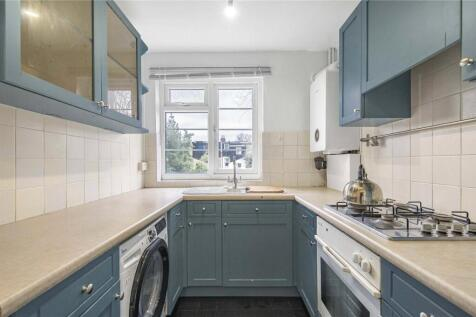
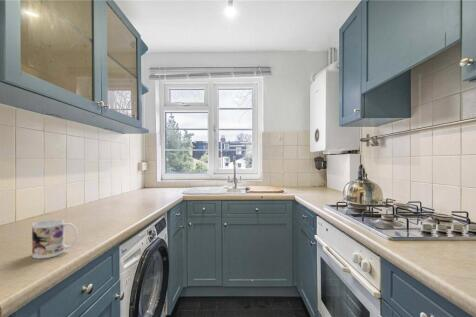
+ mug (55, 237)
